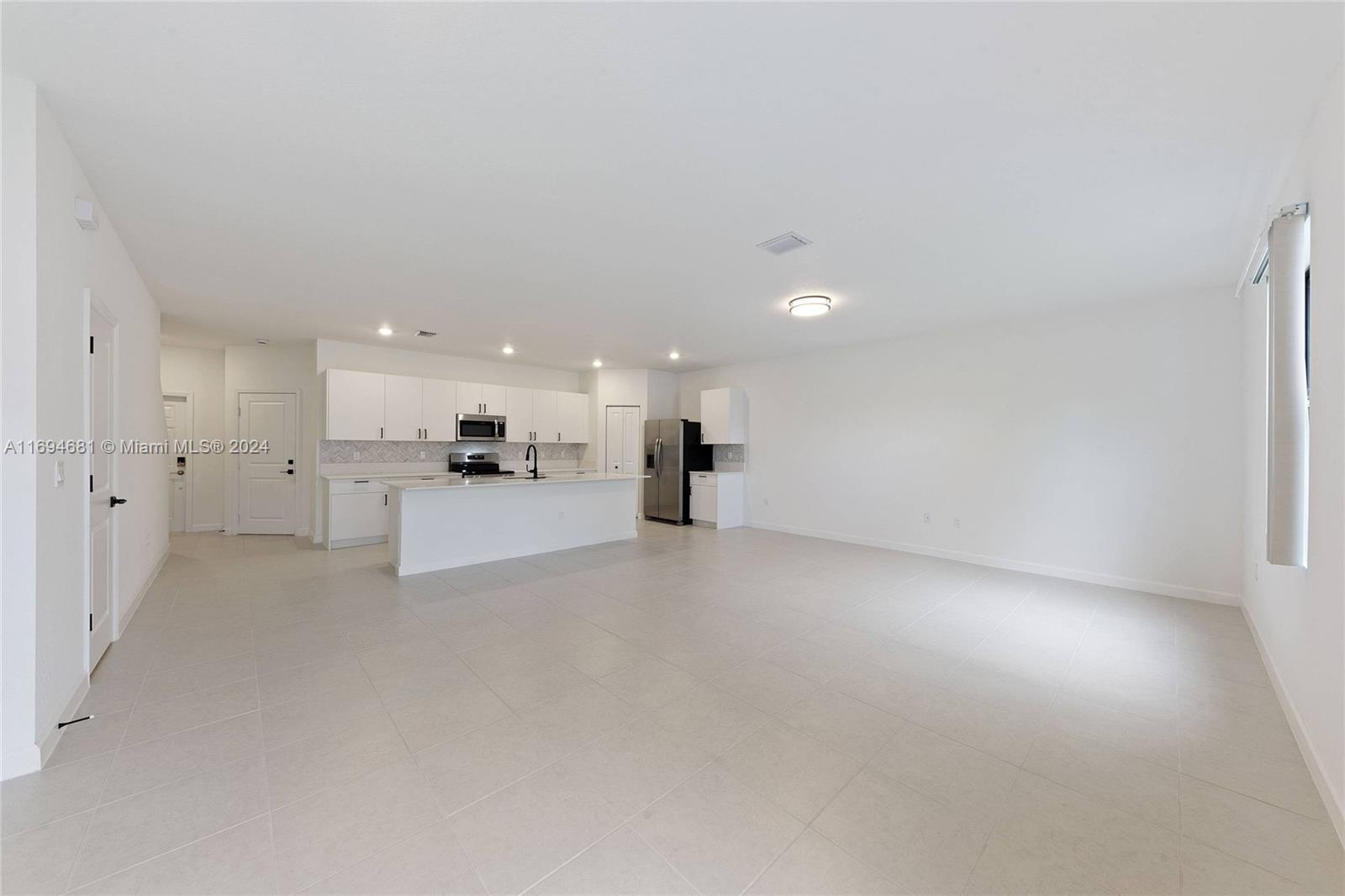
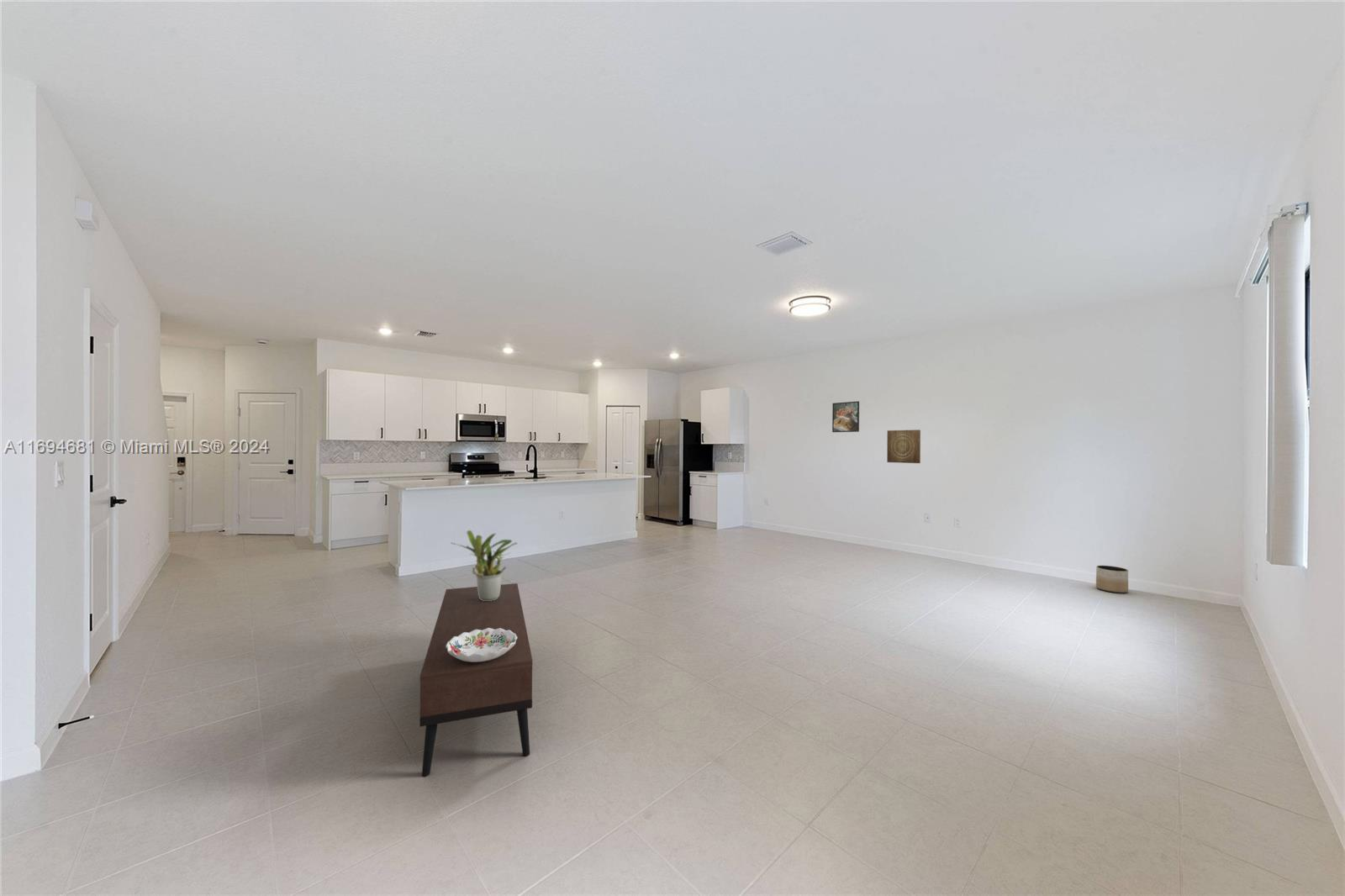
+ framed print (845, 417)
+ planter (1111, 579)
+ potted plant (484, 565)
+ coffee table (480, 661)
+ wall art (903, 446)
+ decorative bowl (482, 646)
